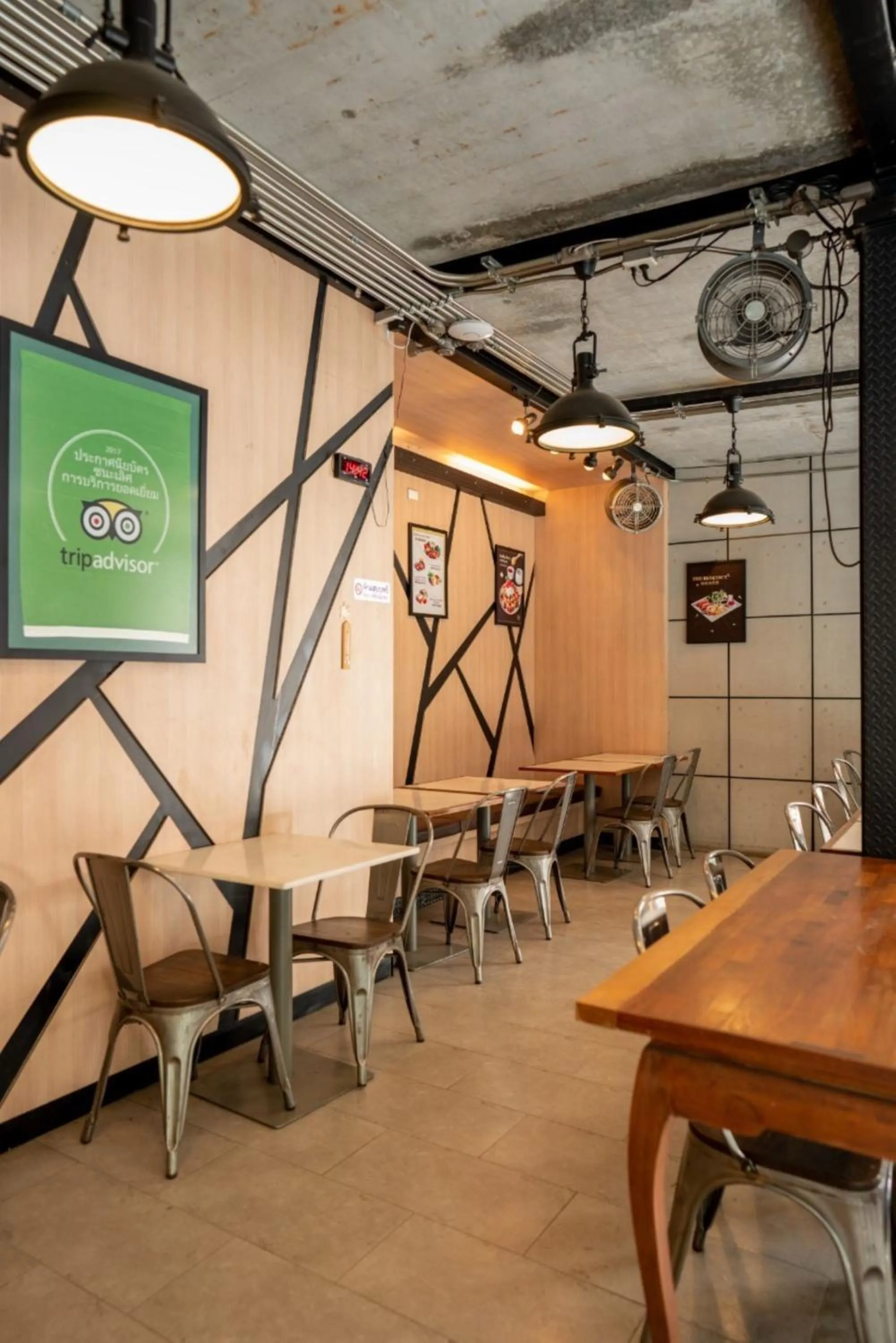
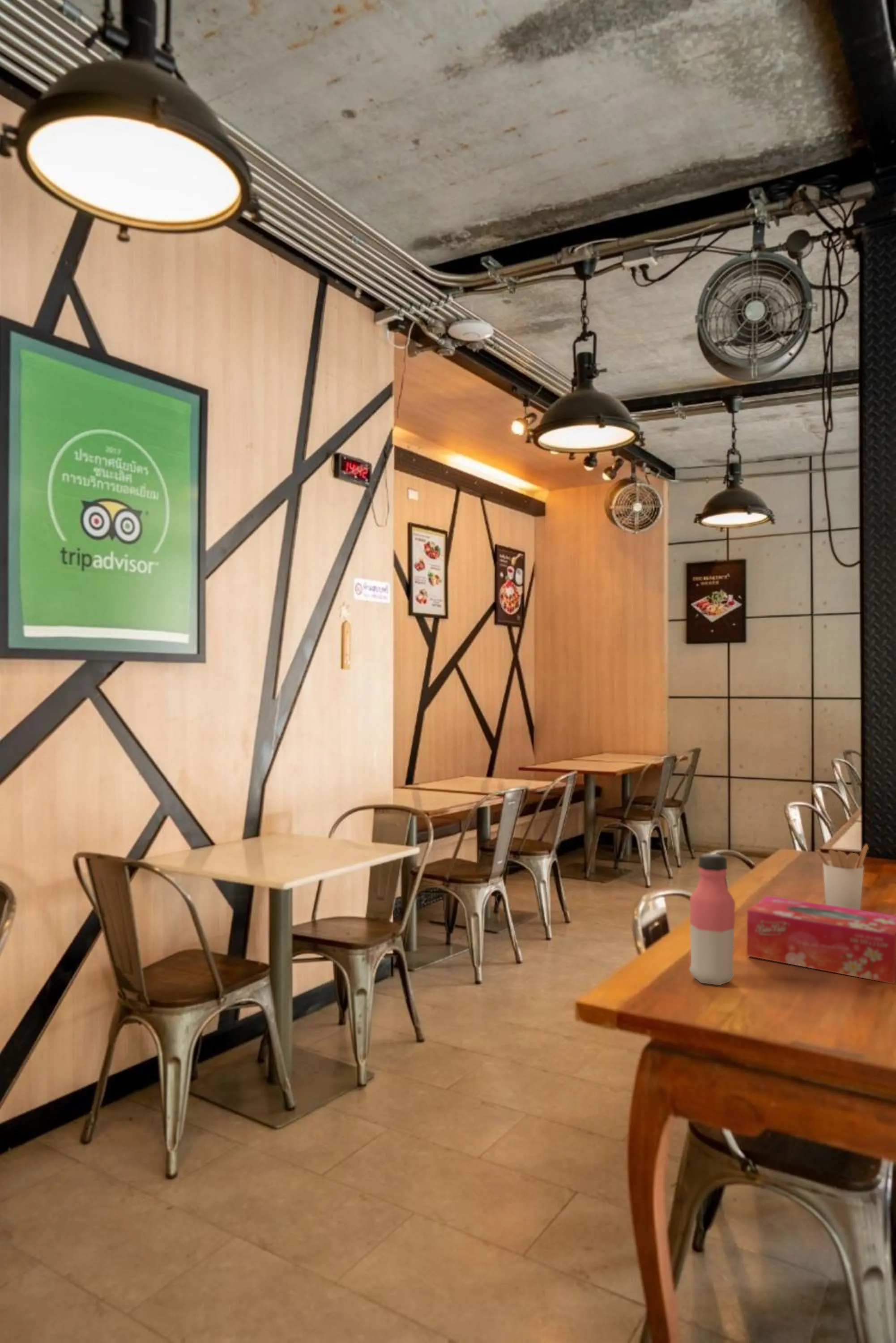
+ water bottle (712, 917)
+ utensil holder (843, 878)
+ tissue box (826, 937)
